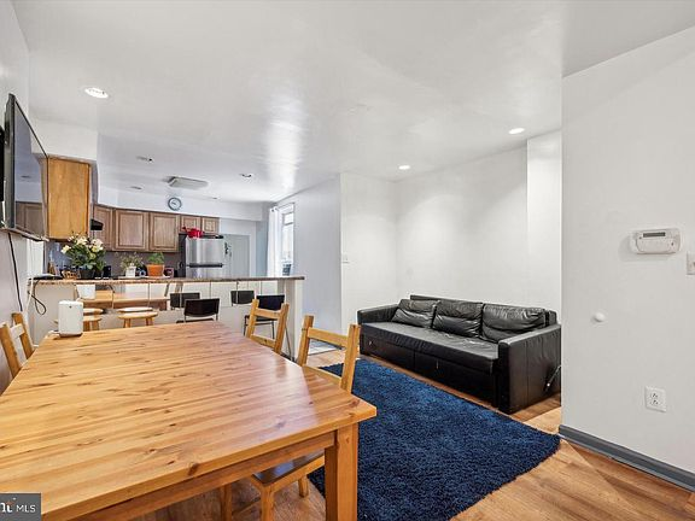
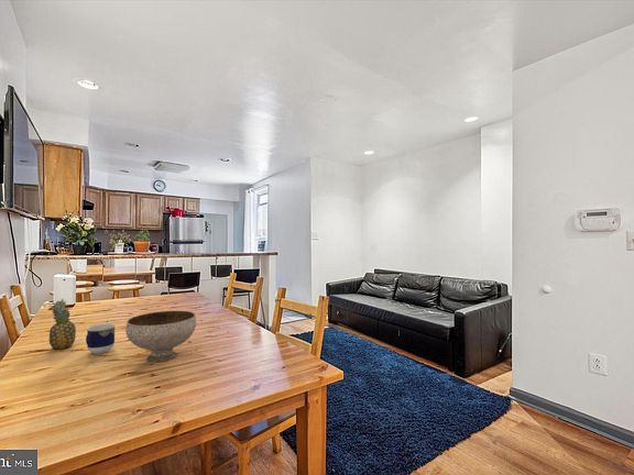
+ fruit (62, 322)
+ bowl (162, 336)
+ cup (98, 340)
